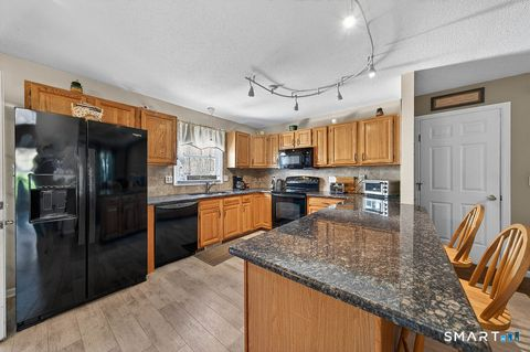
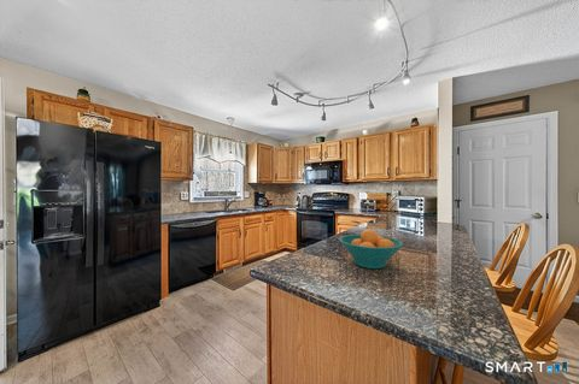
+ fruit bowl (369, 247)
